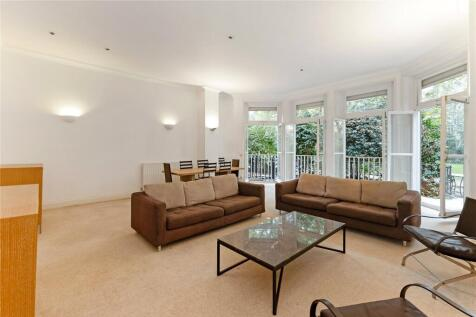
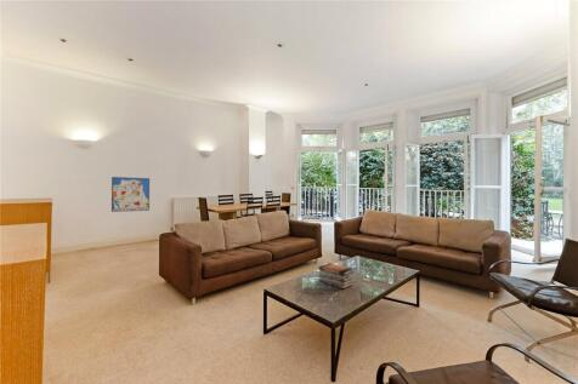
+ book stack (335, 275)
+ wall art (131, 194)
